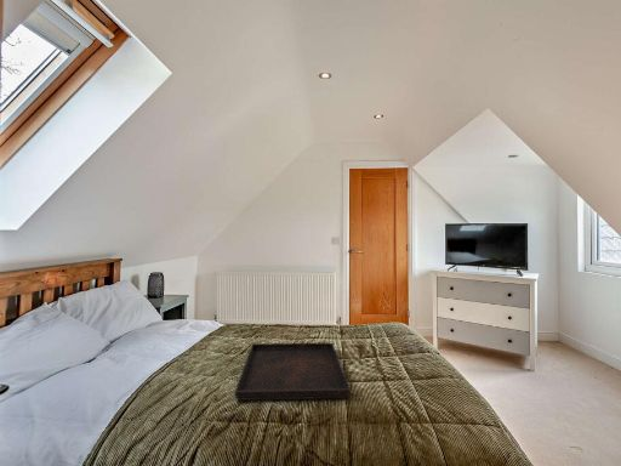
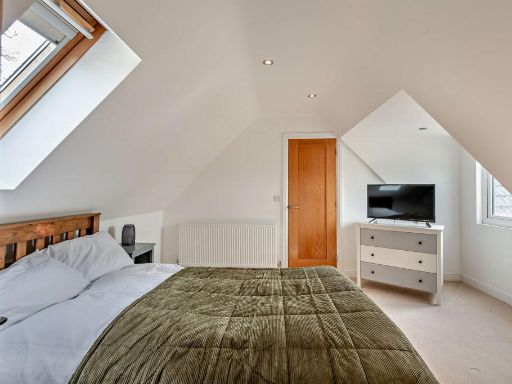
- serving tray (292, 366)
